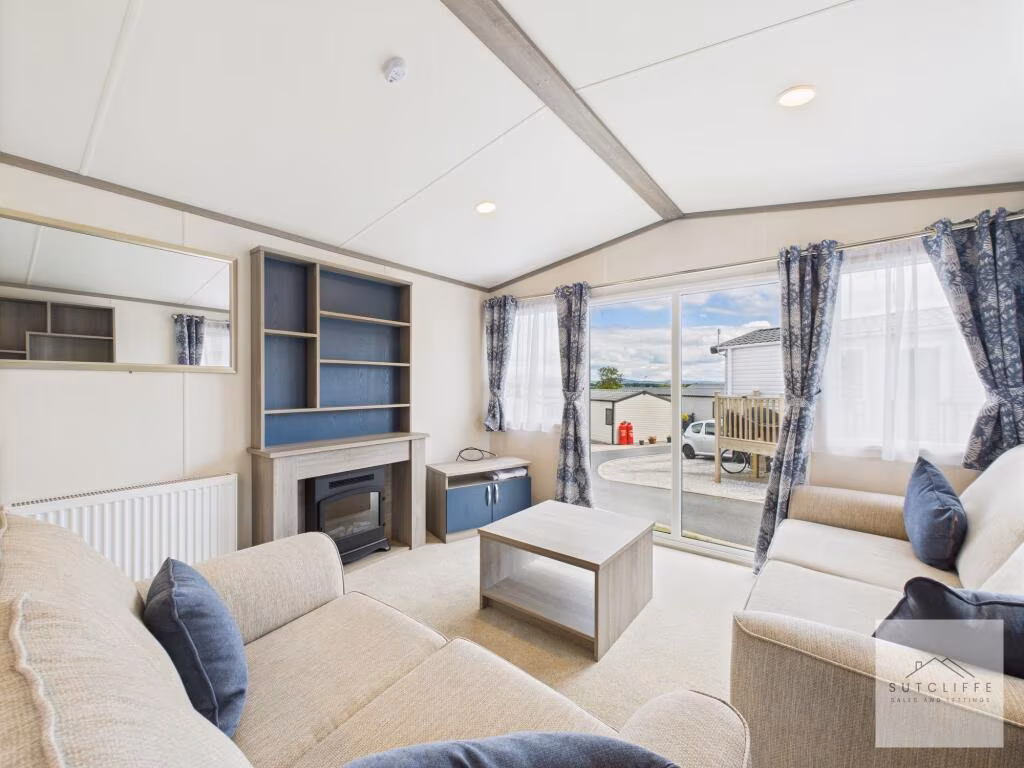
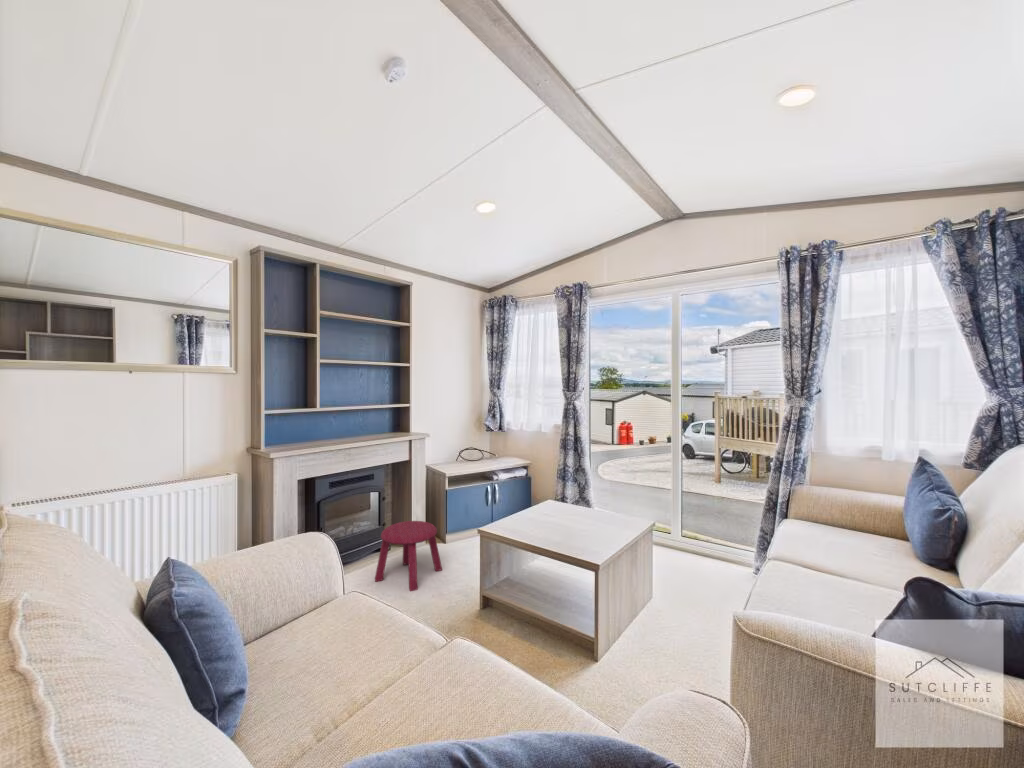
+ stool (409, 551)
